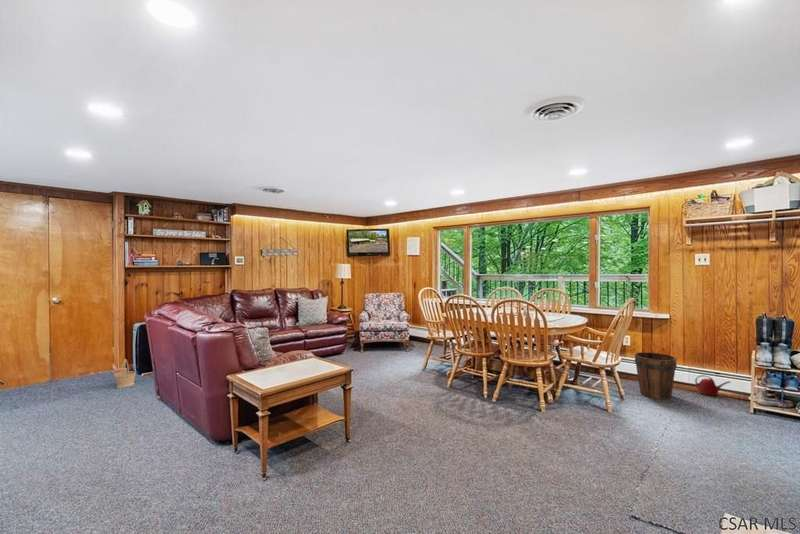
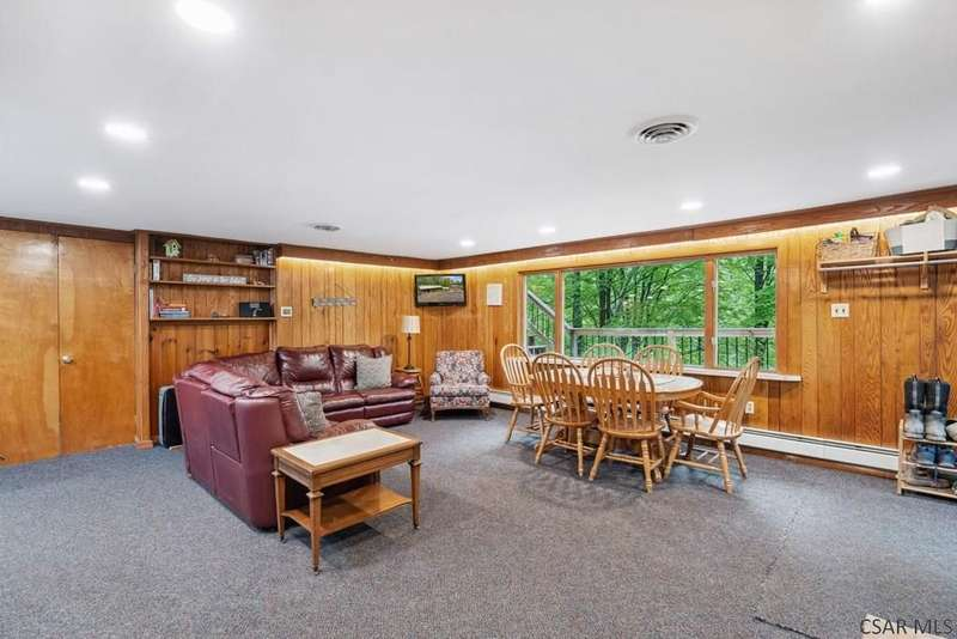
- basket (125, 372)
- watering can (712, 385)
- bucket (655, 375)
